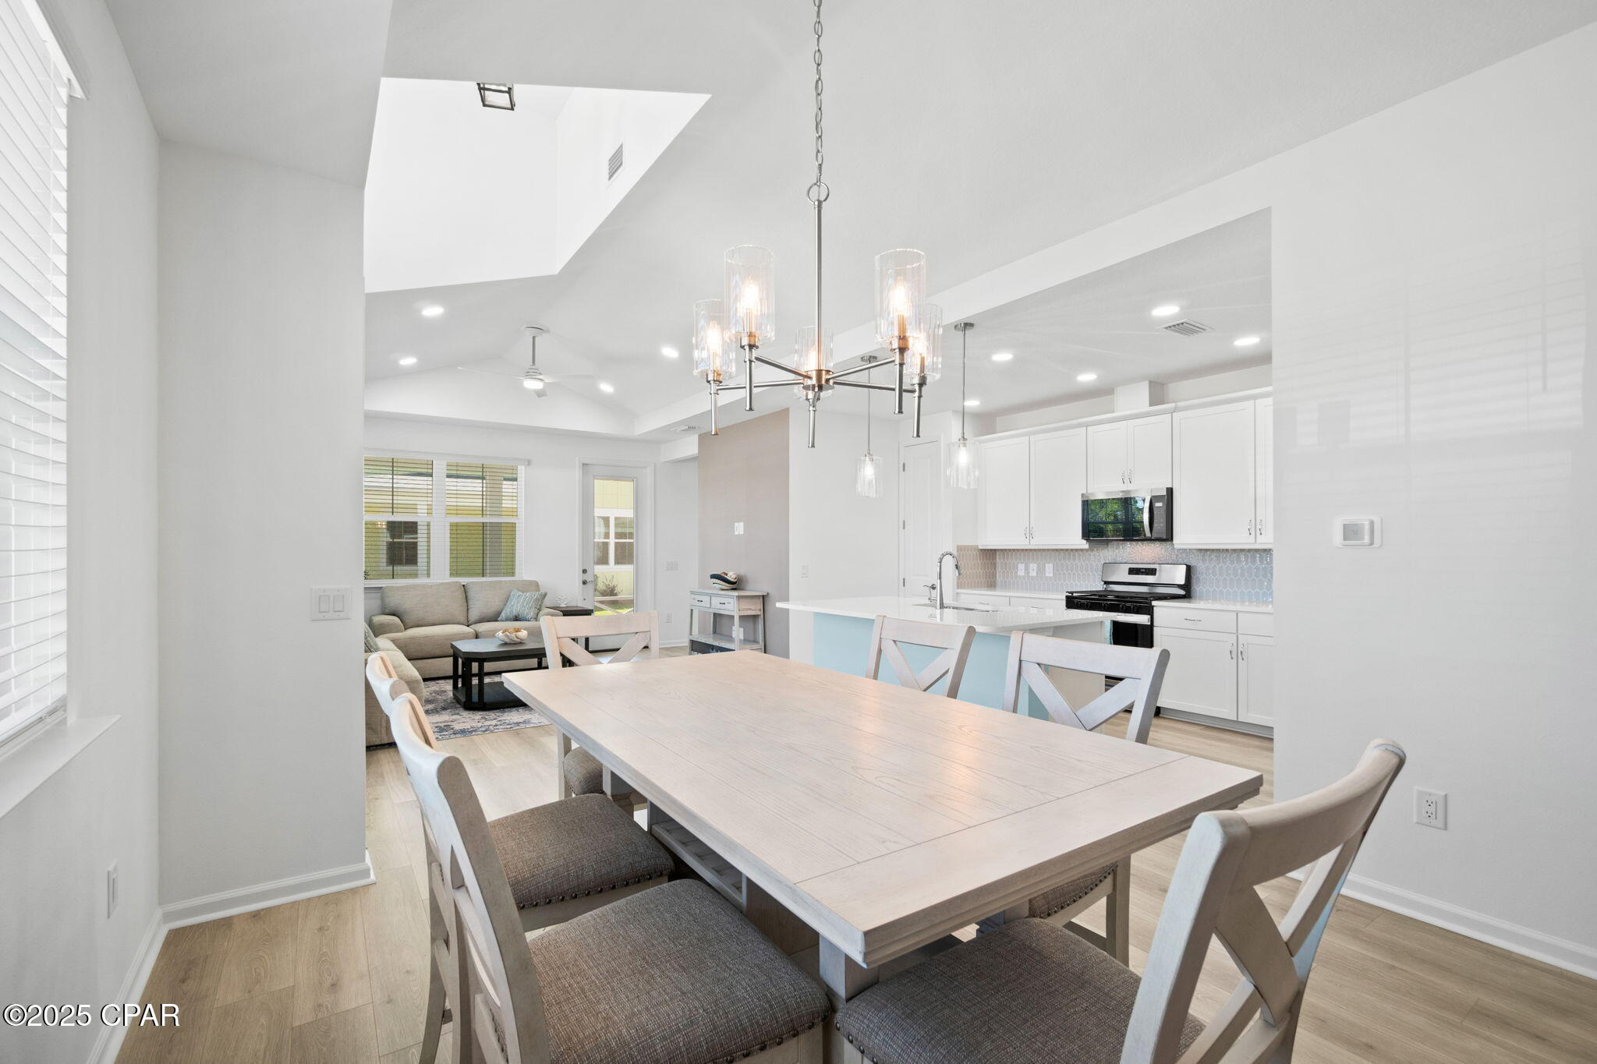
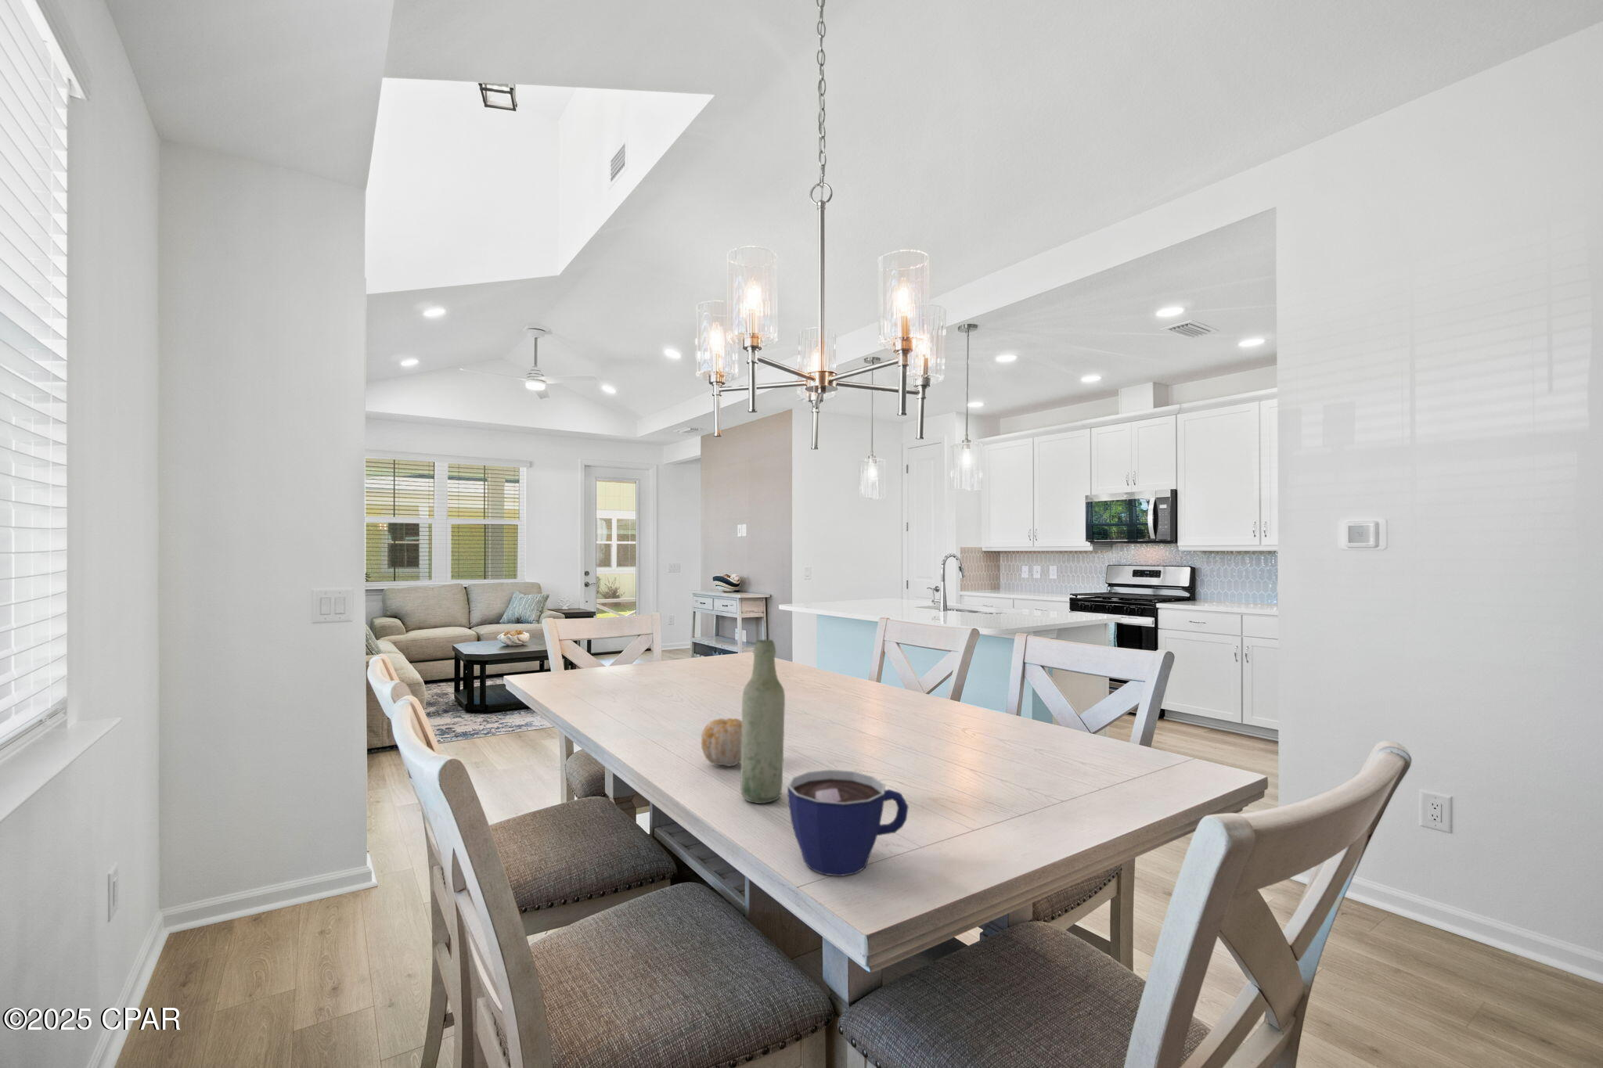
+ cup (851, 820)
+ fruit (726, 741)
+ bottle (763, 719)
